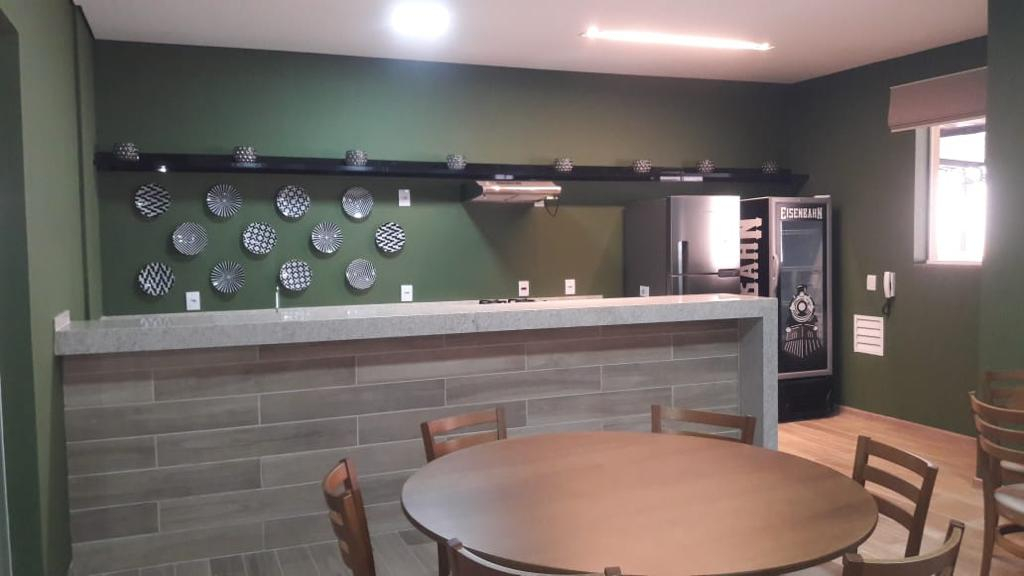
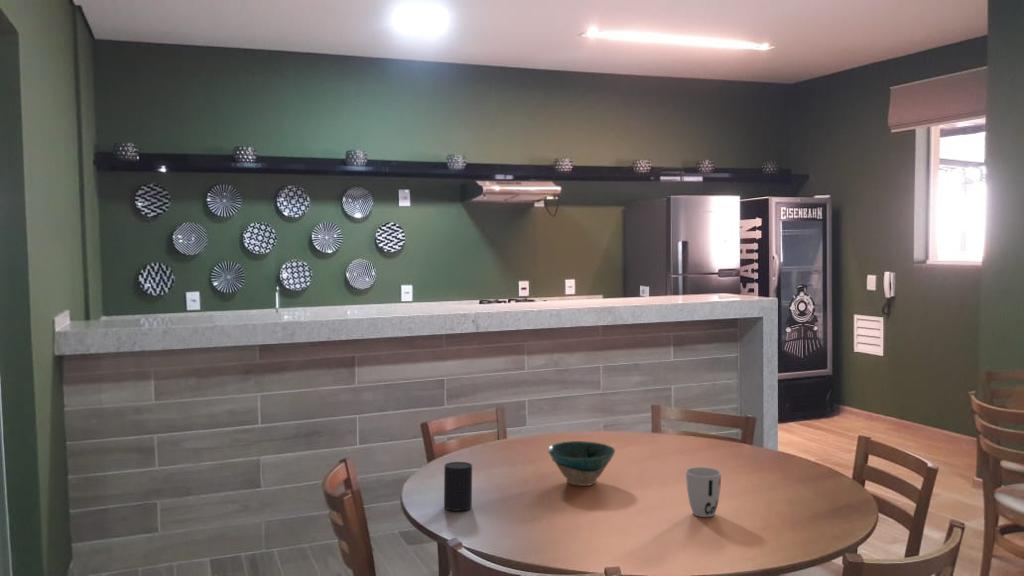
+ bowl (581, 465)
+ cup (703, 492)
+ cup (458, 485)
